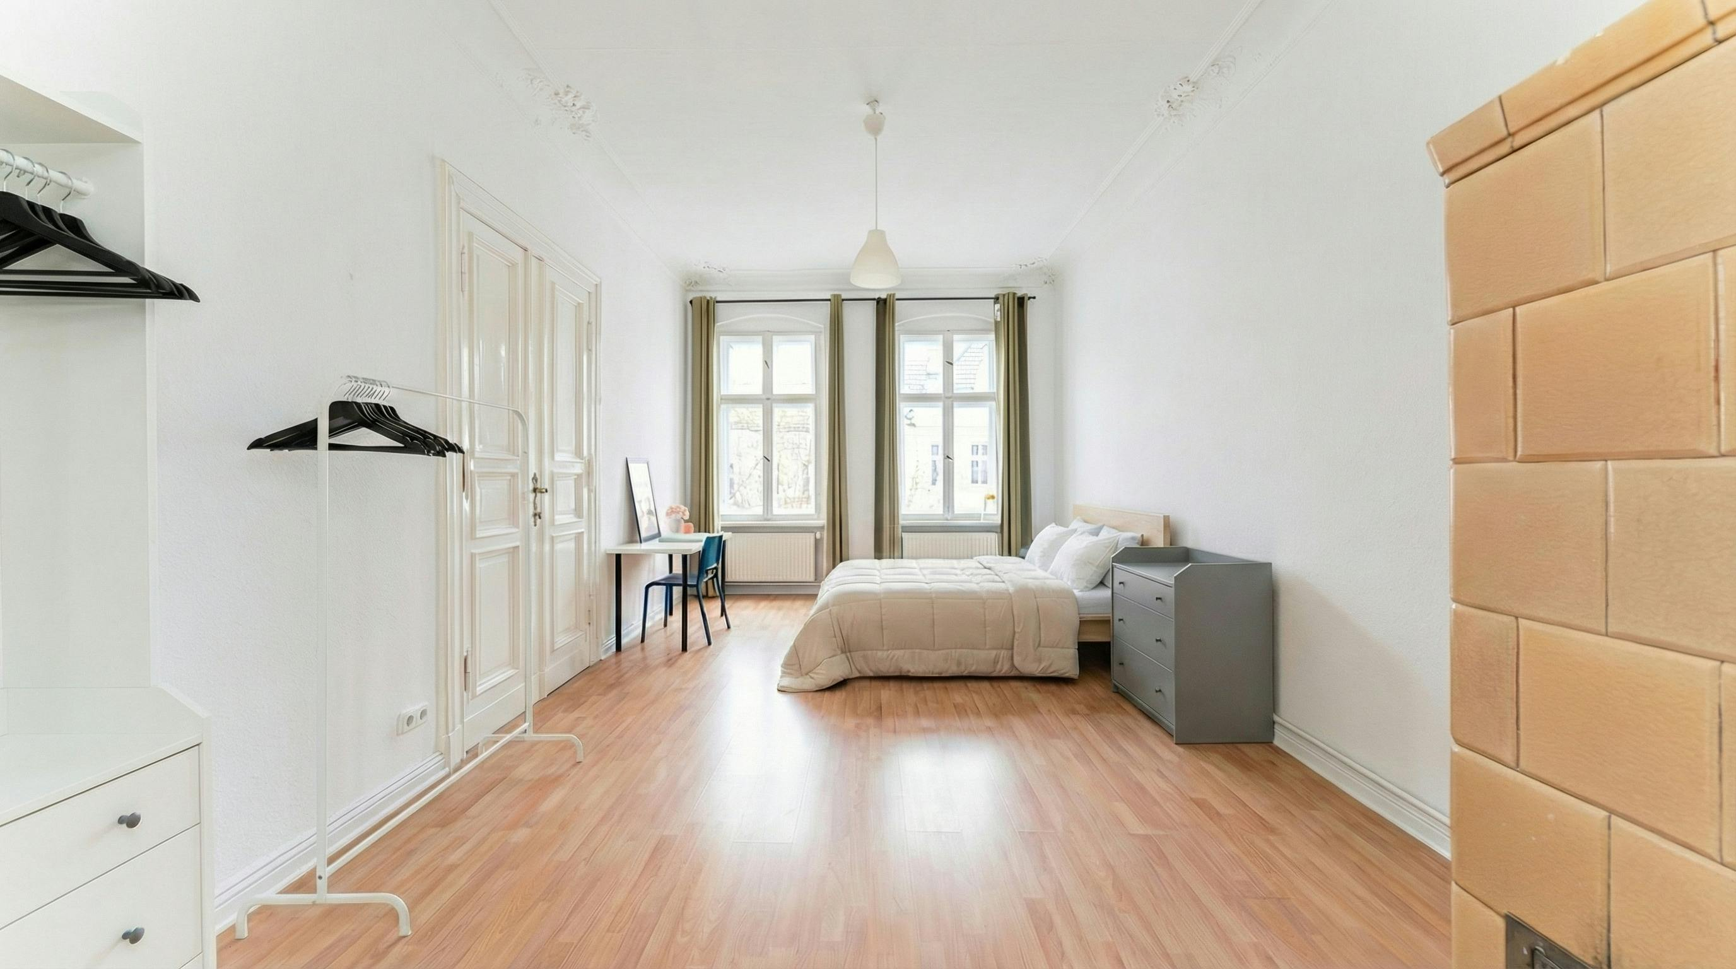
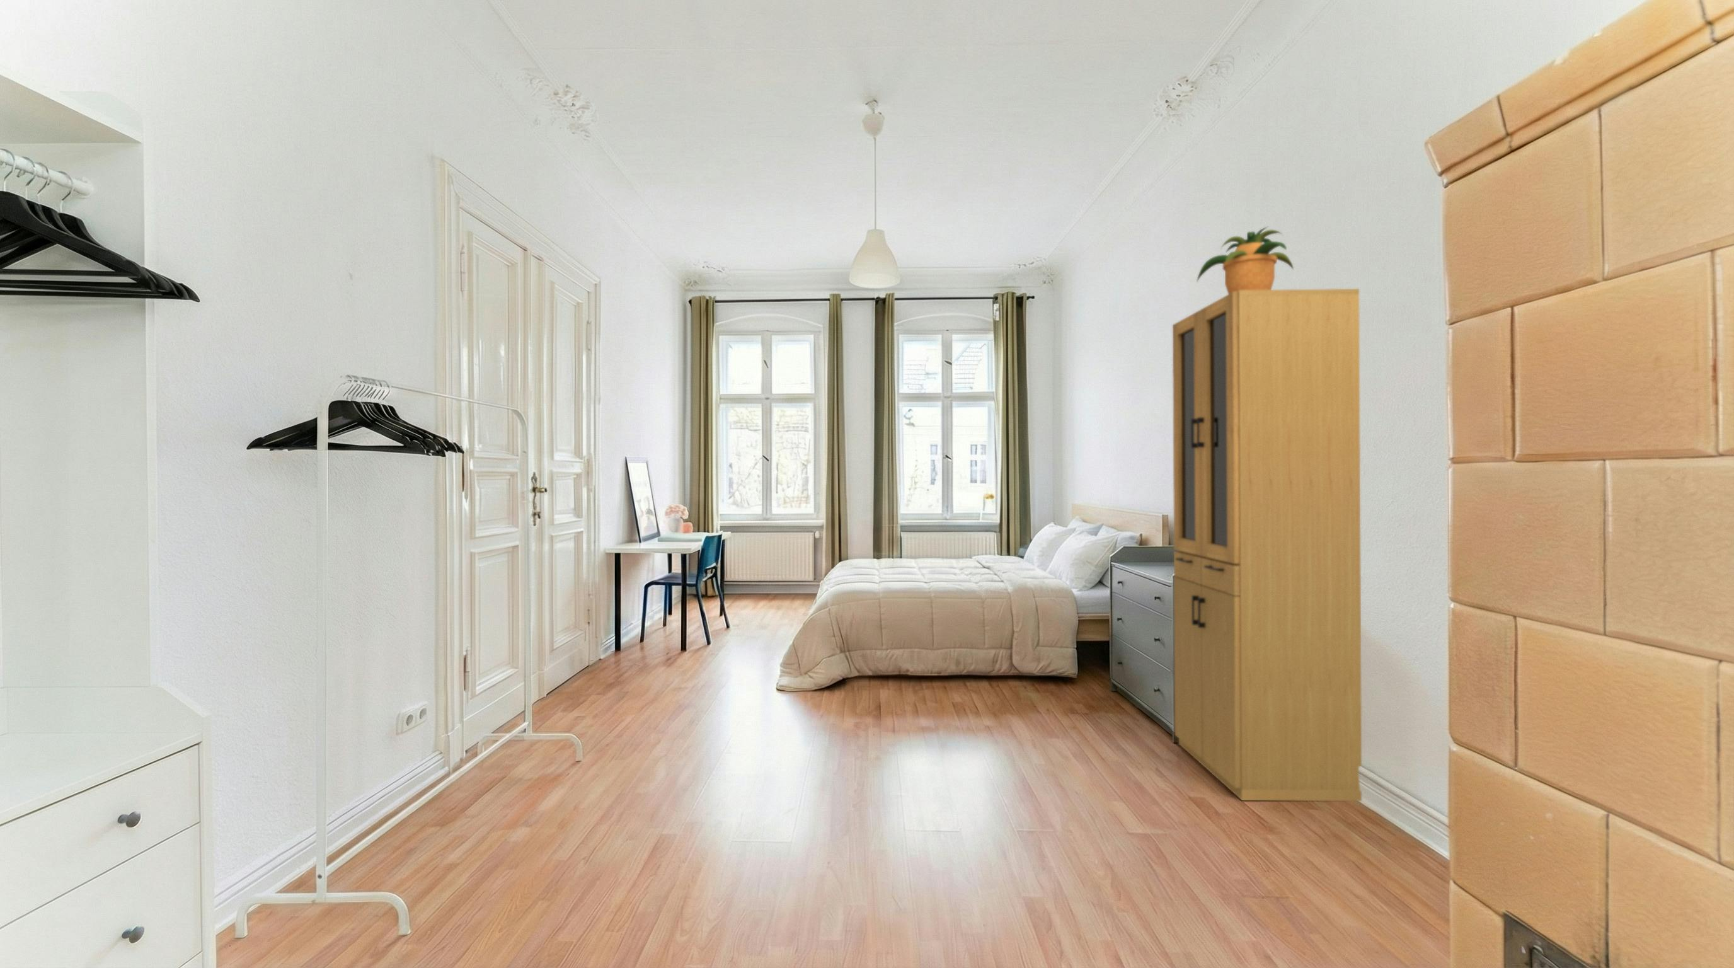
+ potted plant (1253, 264)
+ cabinet (1254, 539)
